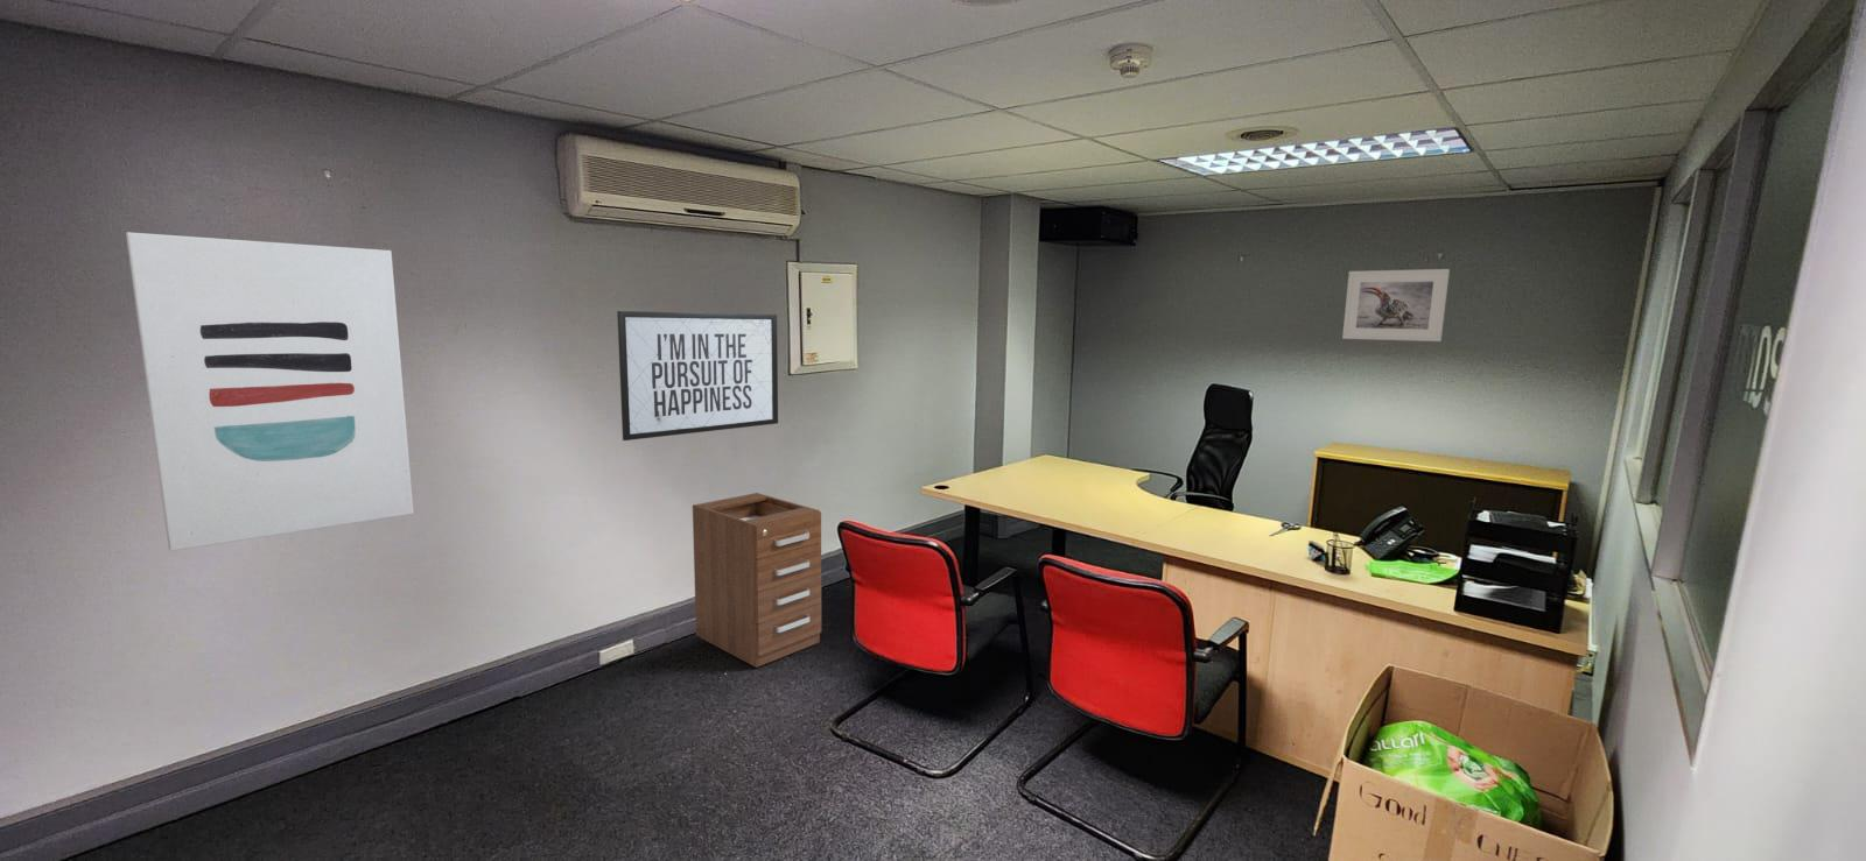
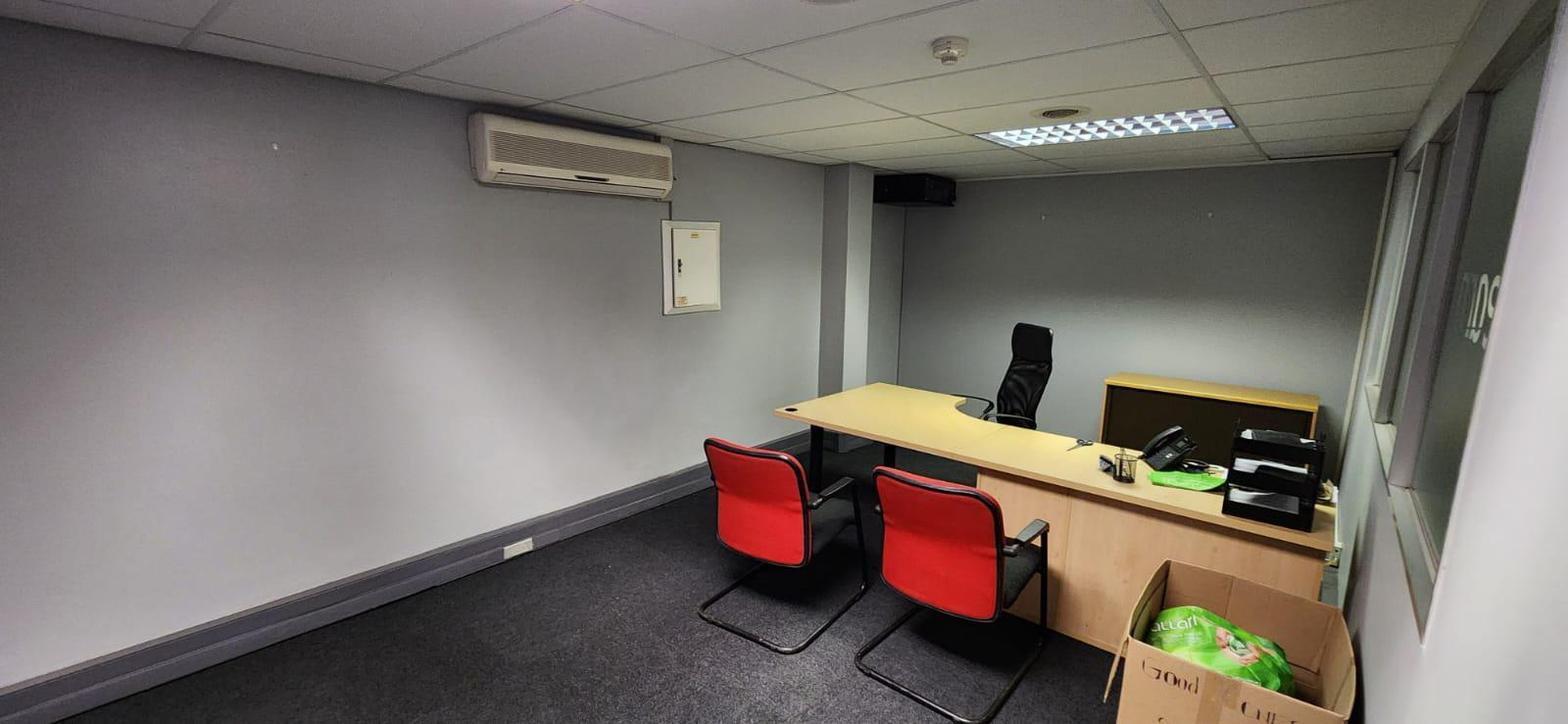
- mirror (706, 372)
- wall art (287, 390)
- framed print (1394, 306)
- filing cabinet (759, 574)
